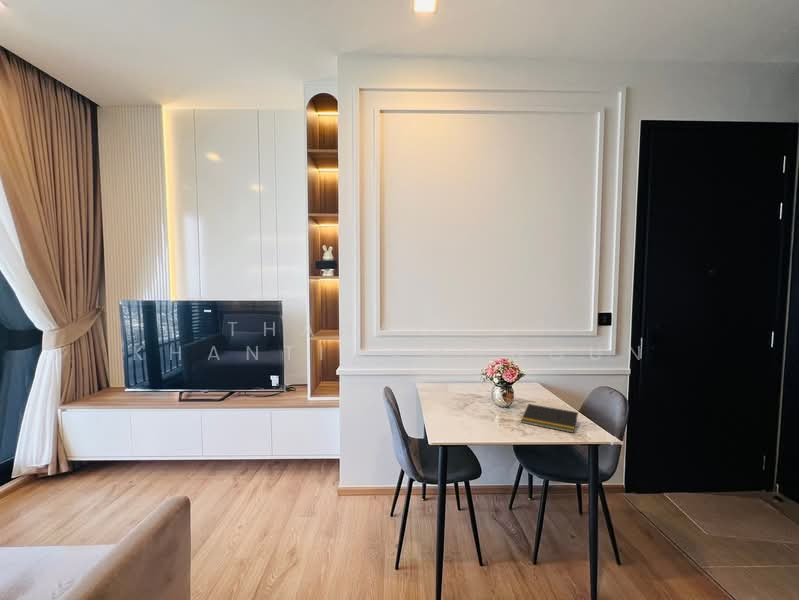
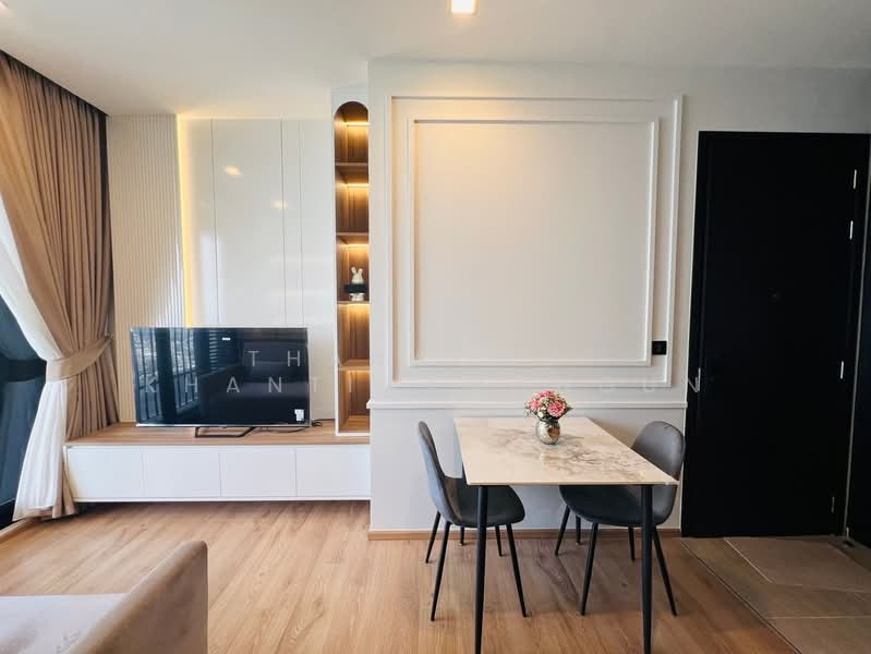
- notepad (549, 417)
